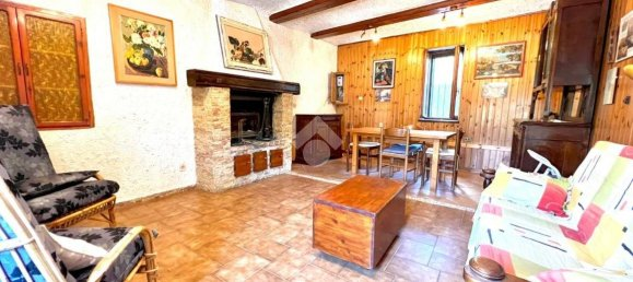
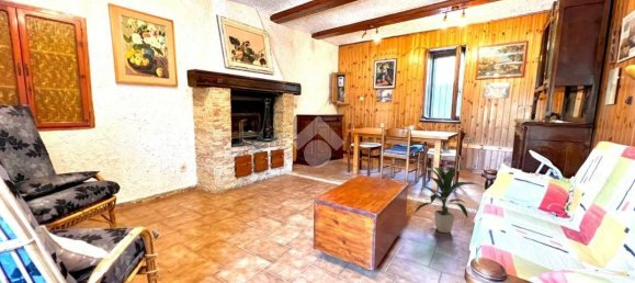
+ indoor plant (442, 196)
